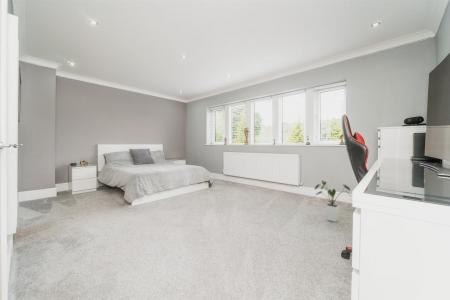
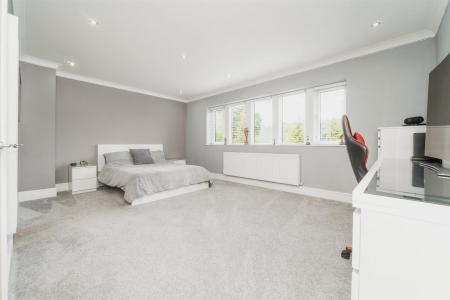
- house plant (332, 201)
